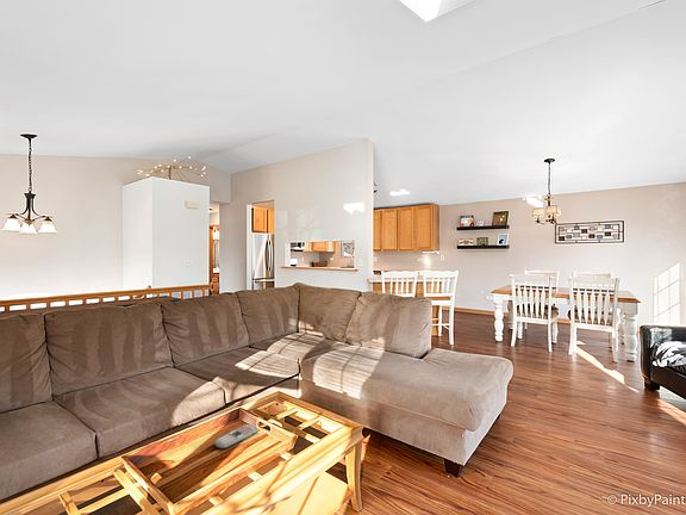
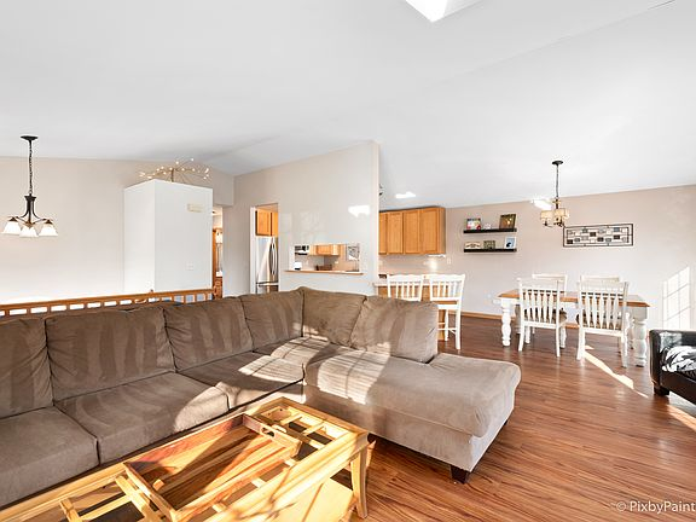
- remote control (236, 435)
